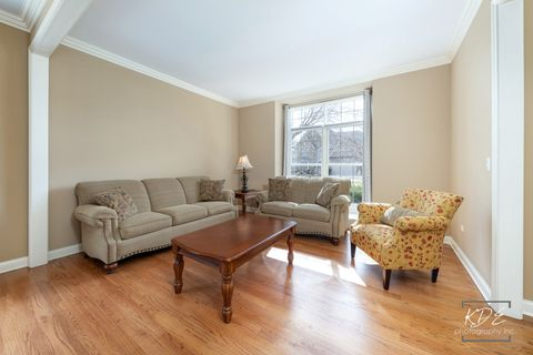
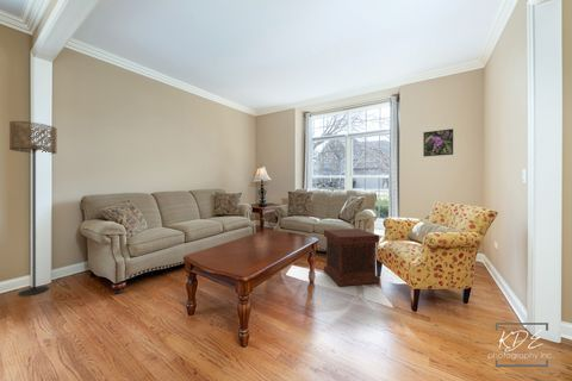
+ side table (349, 254)
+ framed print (437, 143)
+ floor lamp (33, 208)
